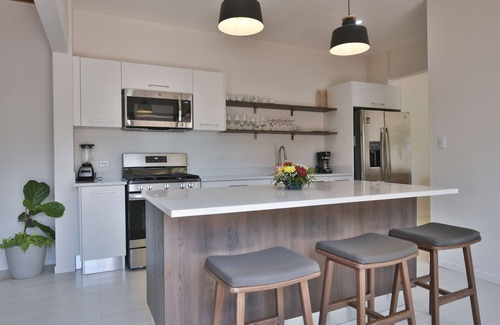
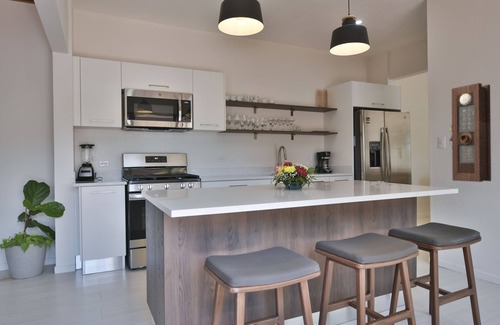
+ pendulum clock (465, 134)
